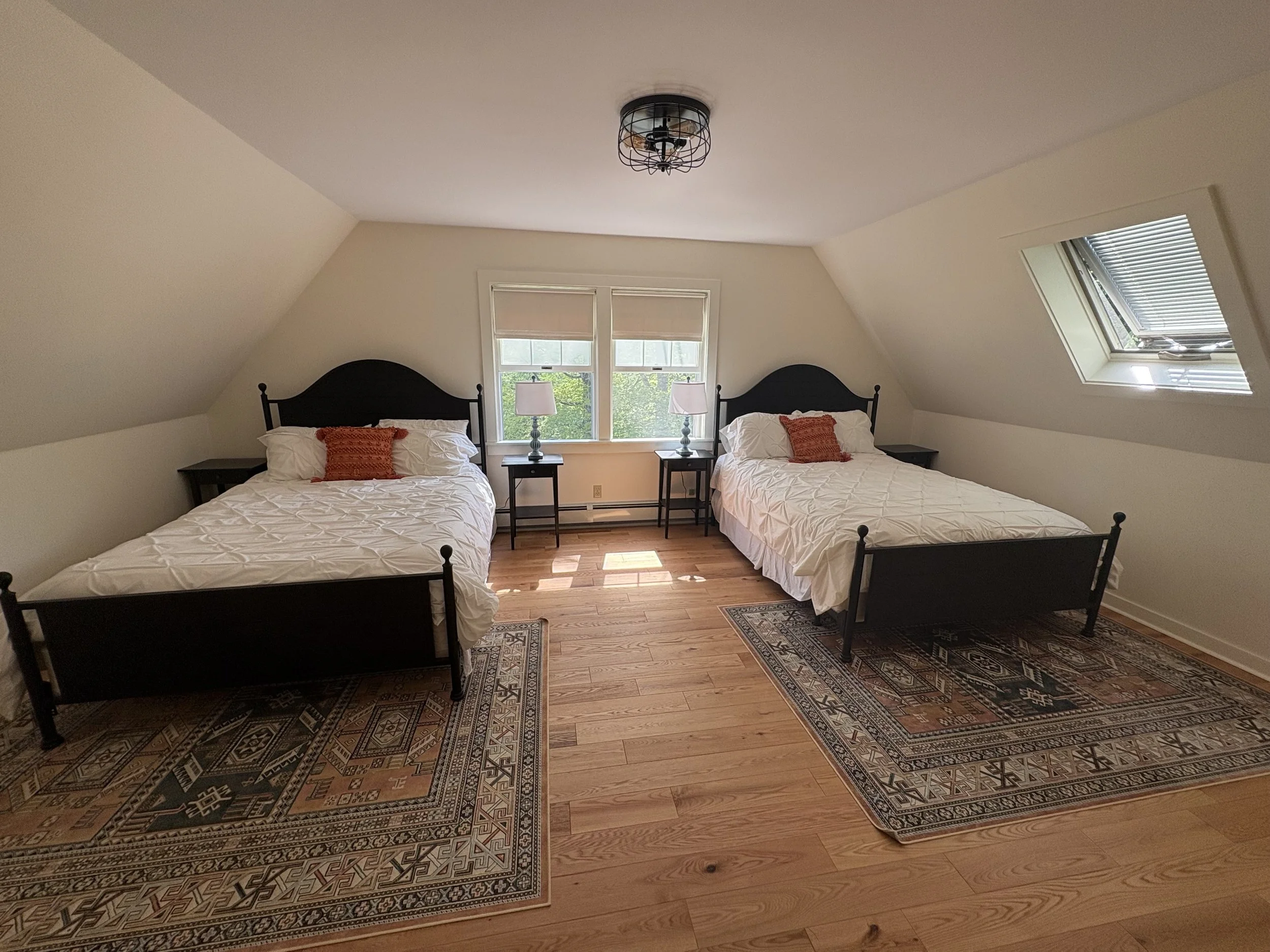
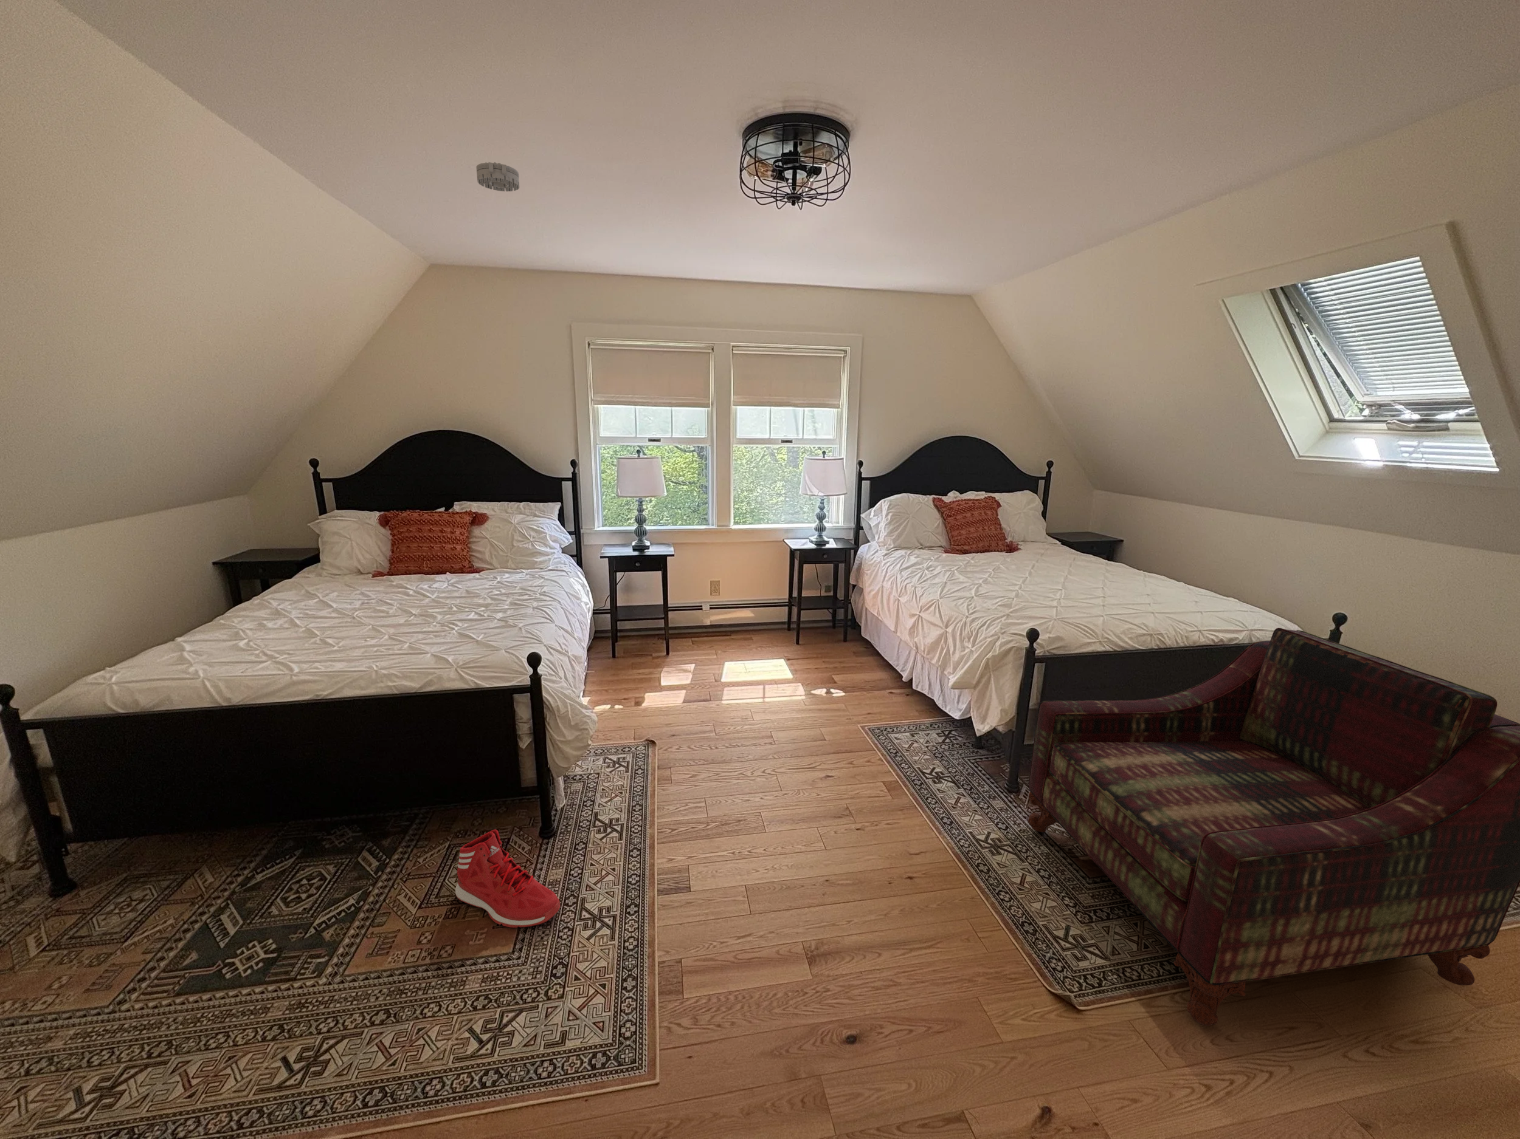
+ smoke detector (498, 176)
+ armchair (1248, 782)
+ sneaker (505, 873)
